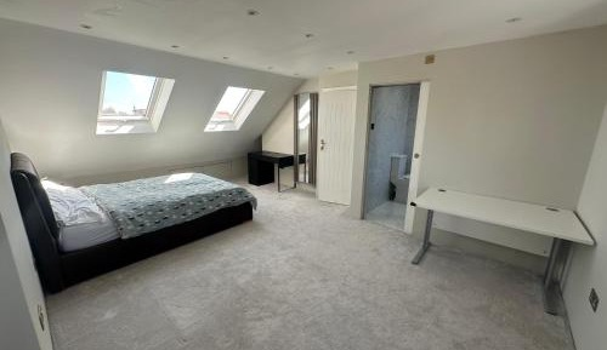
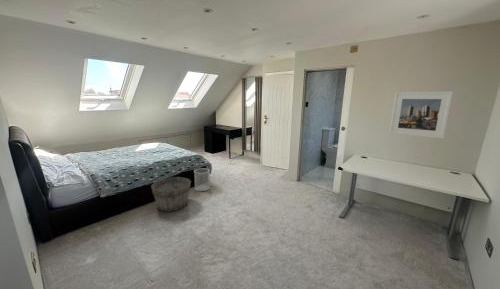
+ wastebasket (202, 179)
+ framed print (418, 114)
+ wooden bucket (172, 190)
